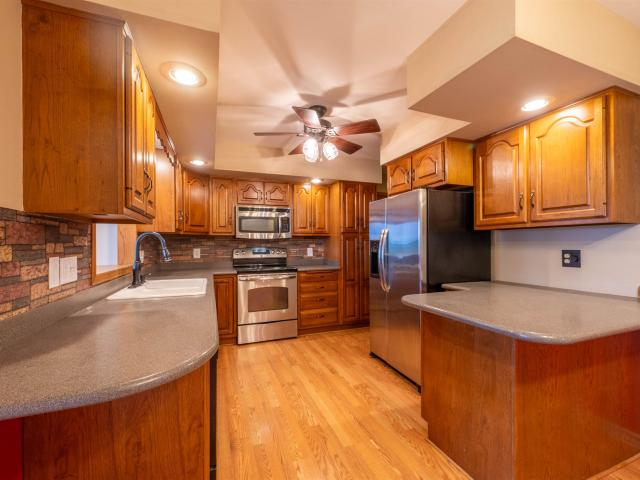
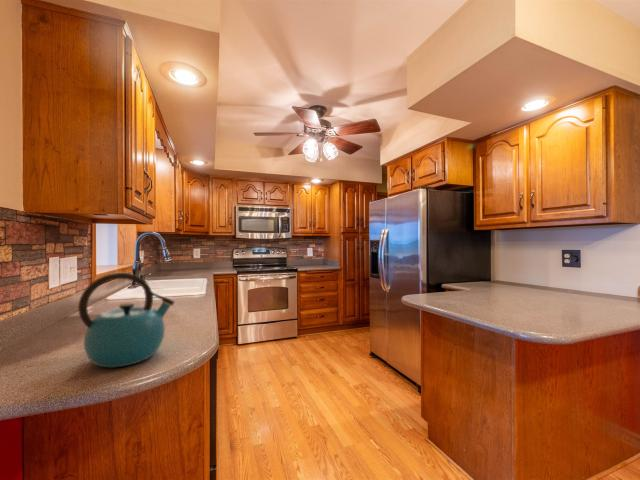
+ kettle (131, 314)
